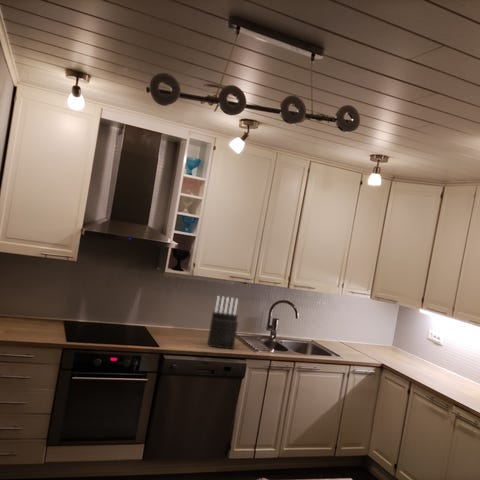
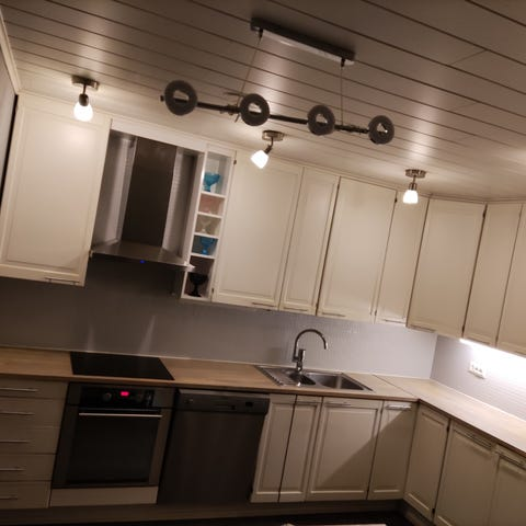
- knife block (224, 322)
